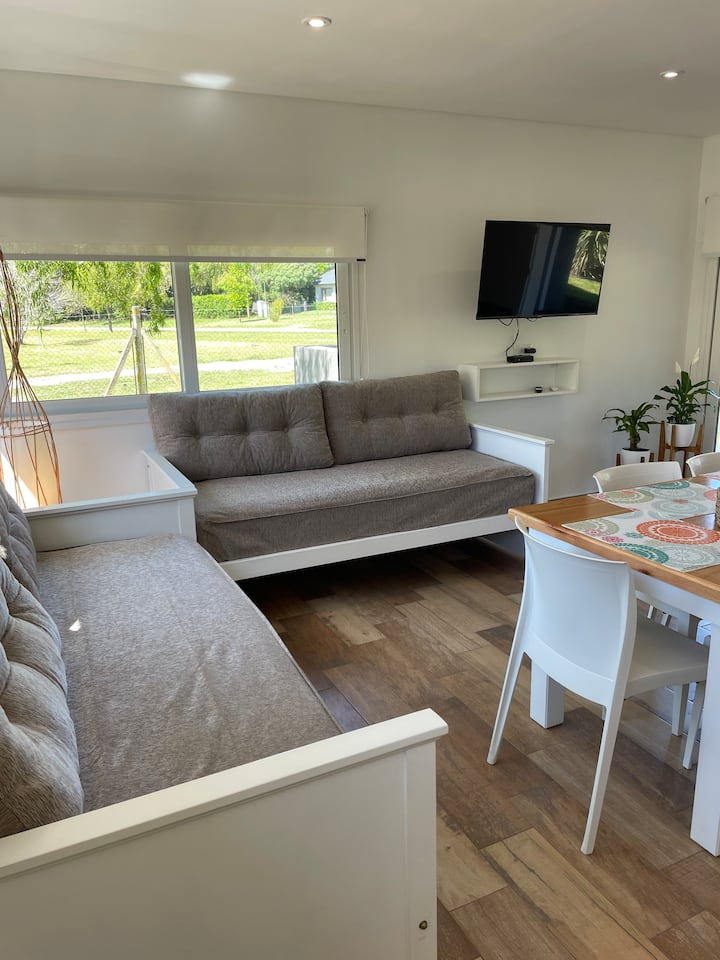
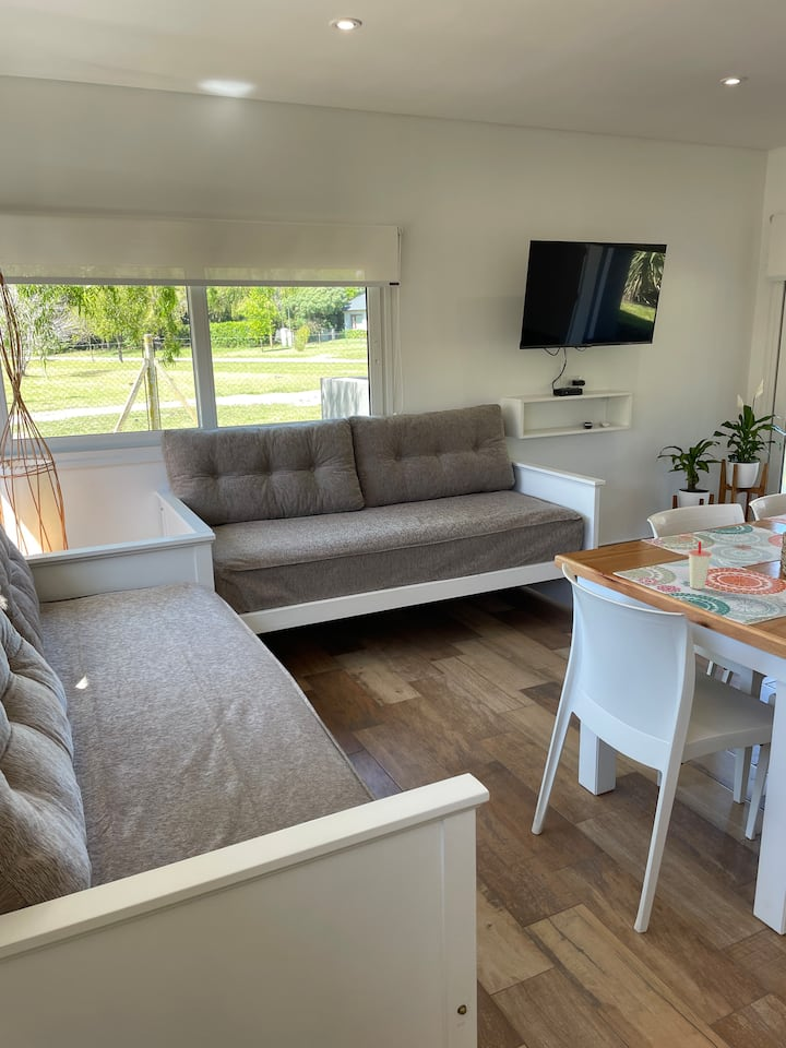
+ cup (699, 563)
